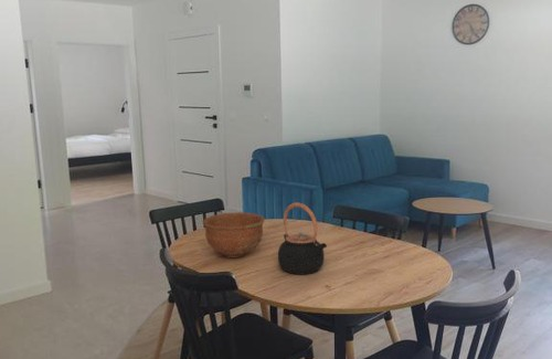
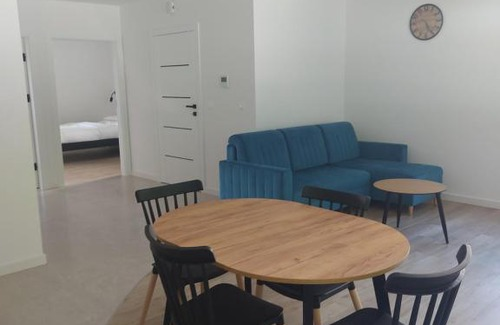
- teapot (304, 236)
- bowl (234, 236)
